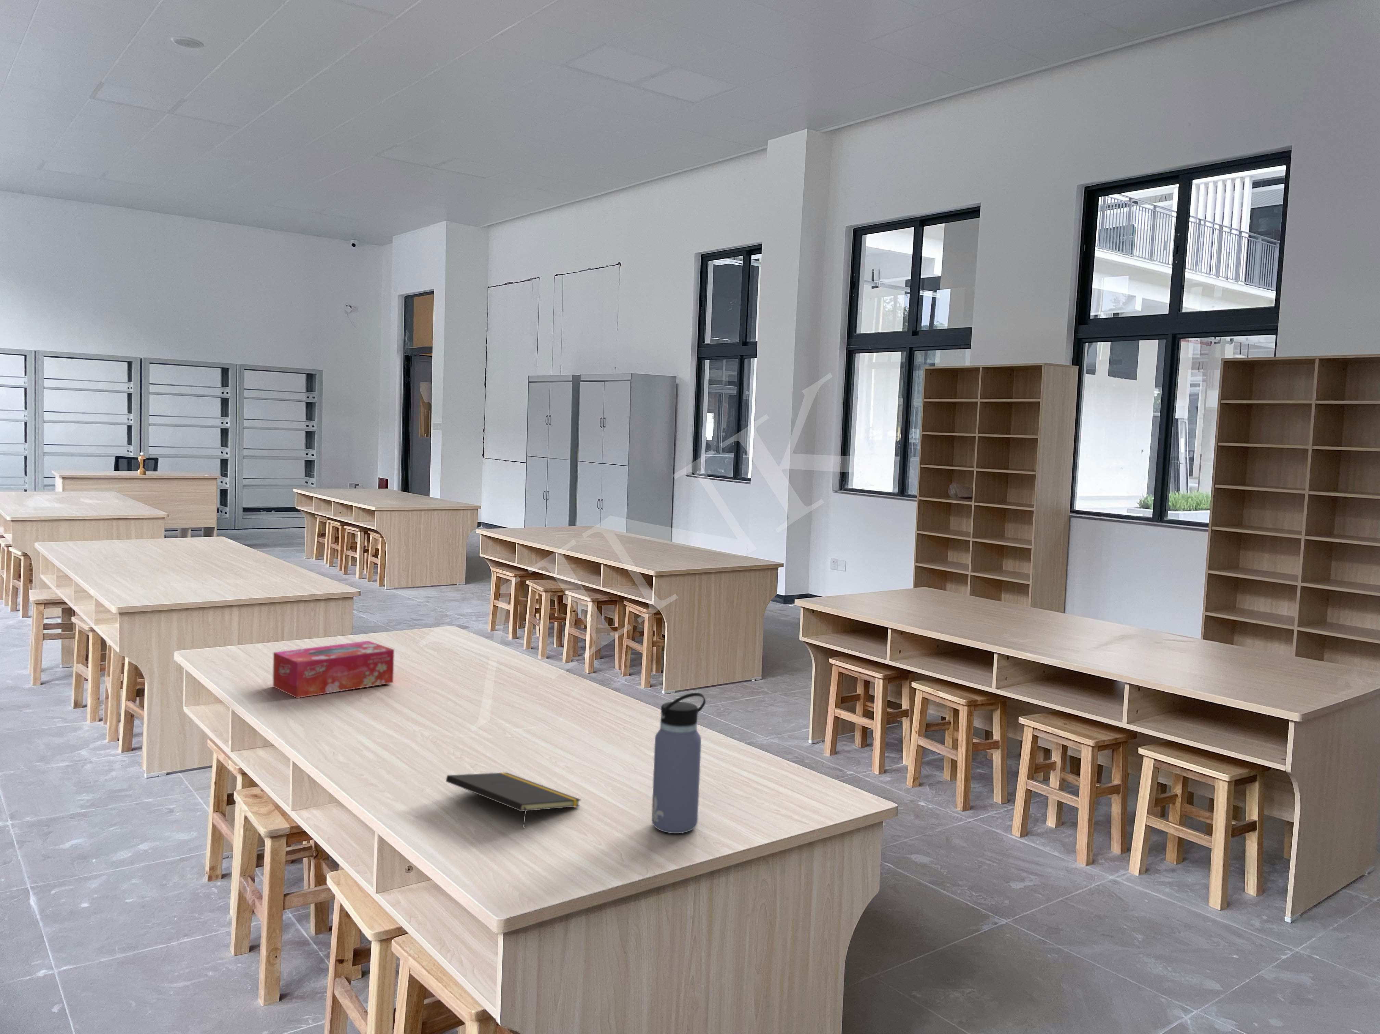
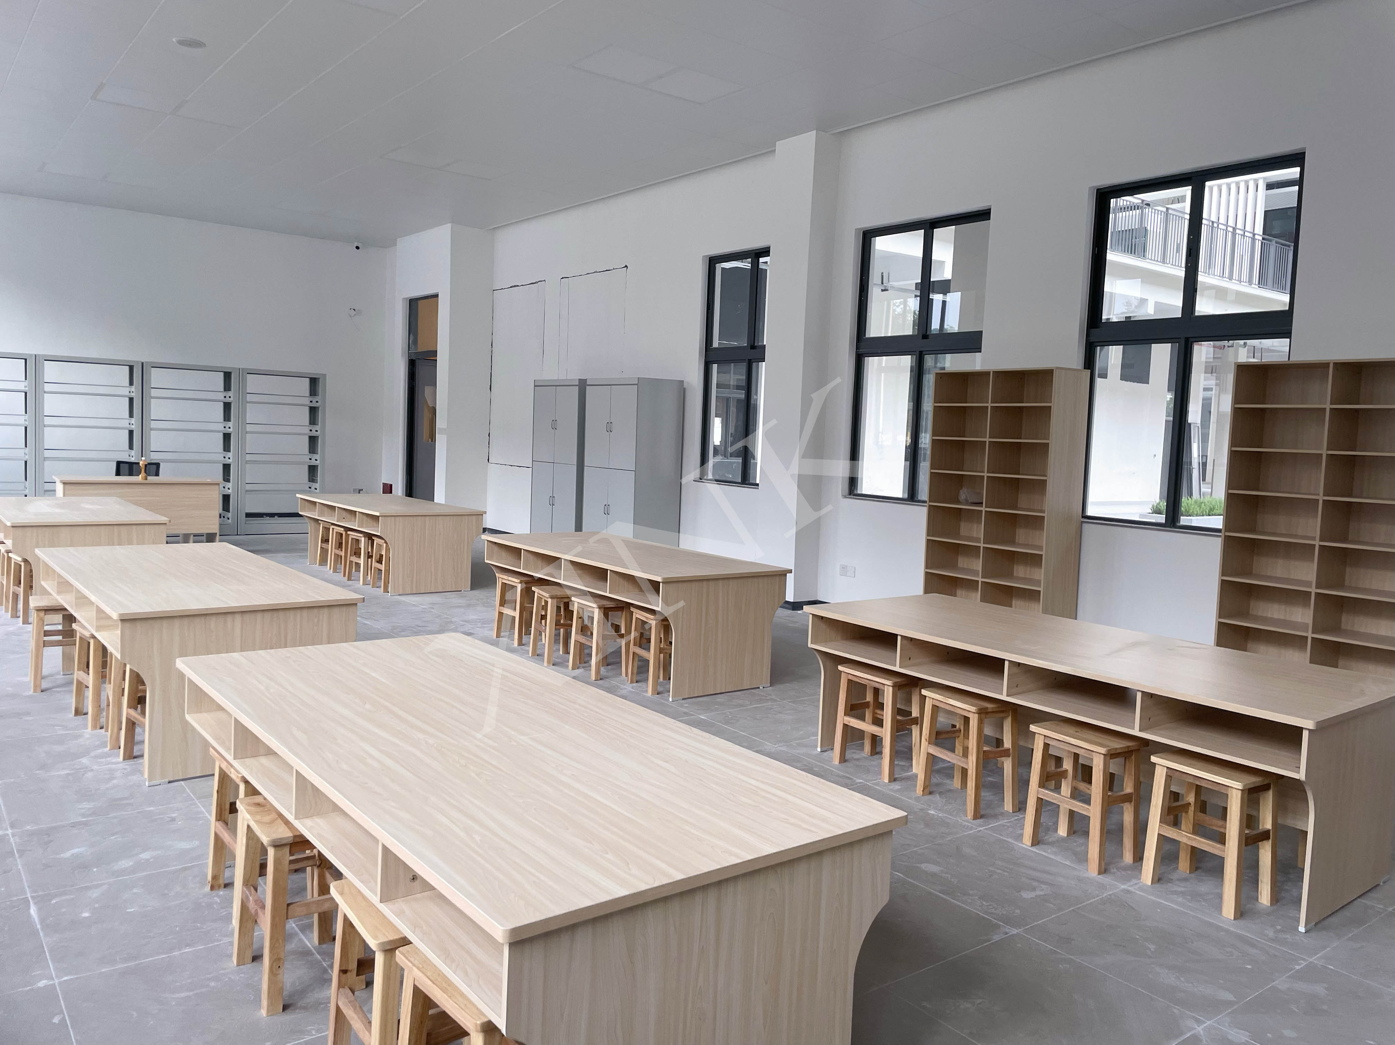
- notepad (513, 791)
- water bottle (678, 757)
- tissue box (335, 668)
